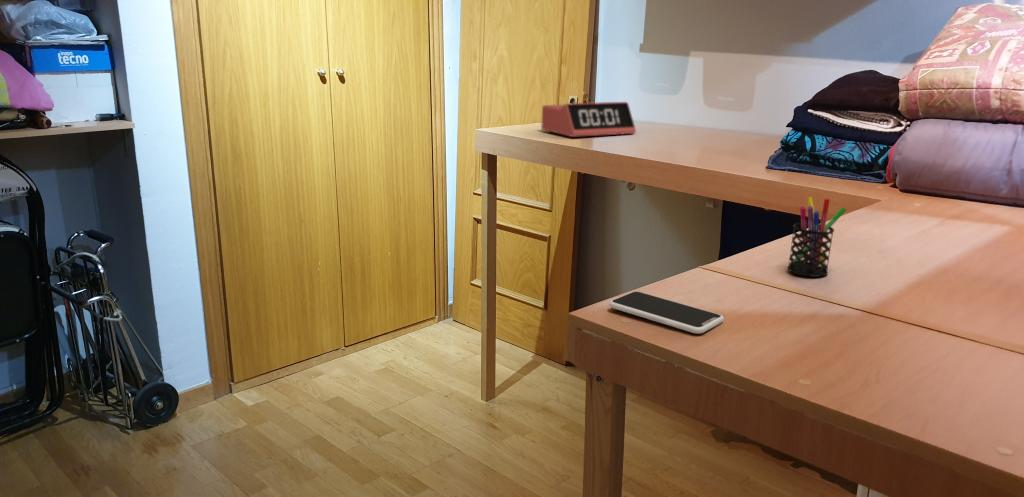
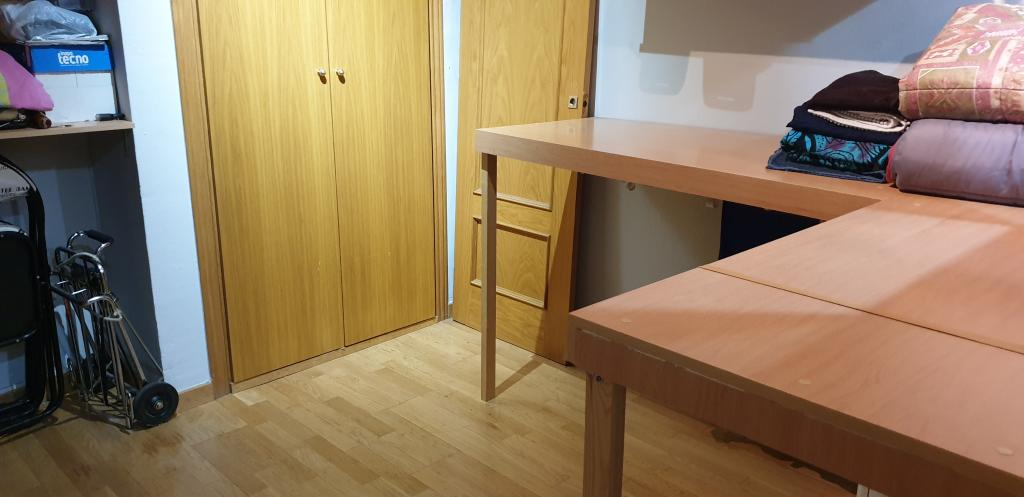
- alarm clock (588, 117)
- smartphone (665, 311)
- pen holder (818, 233)
